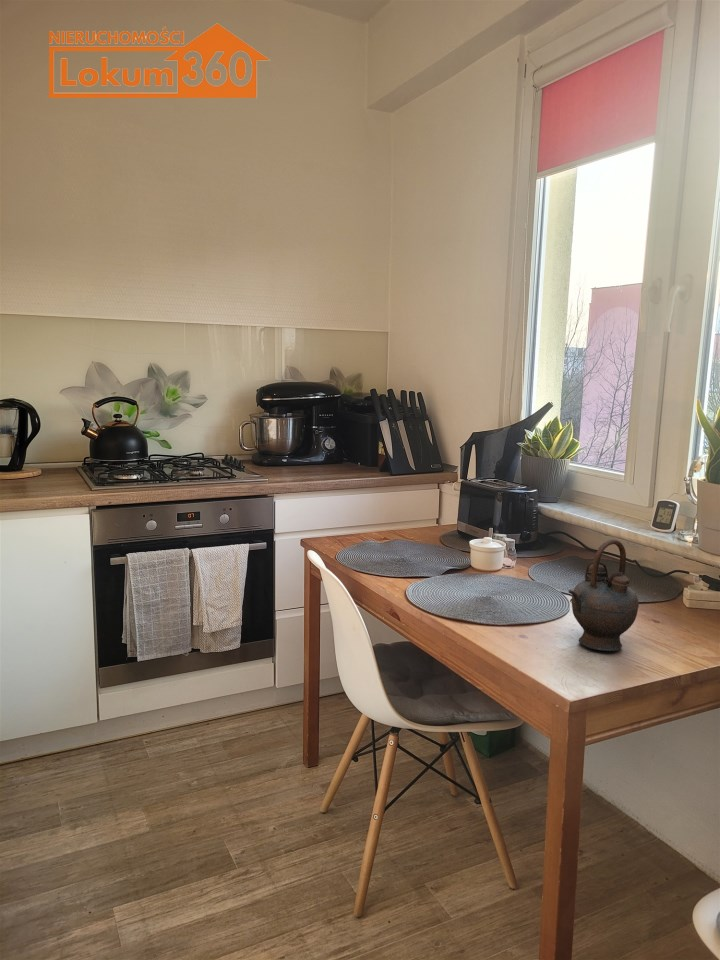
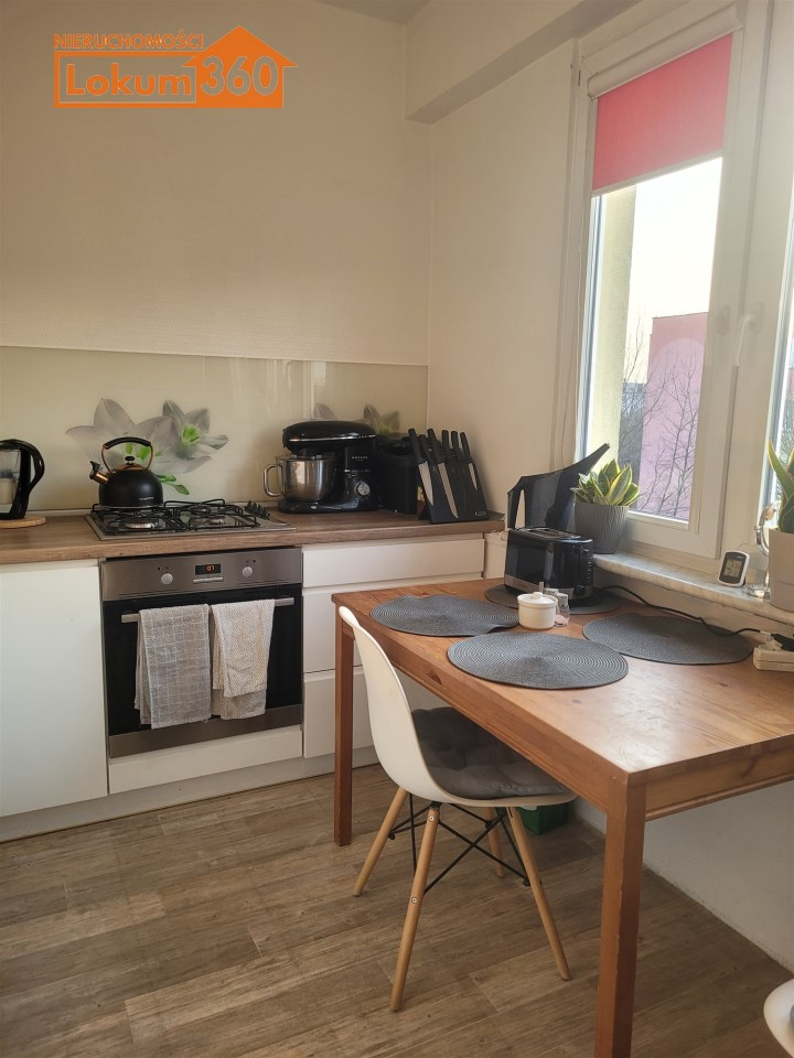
- teapot (599, 593)
